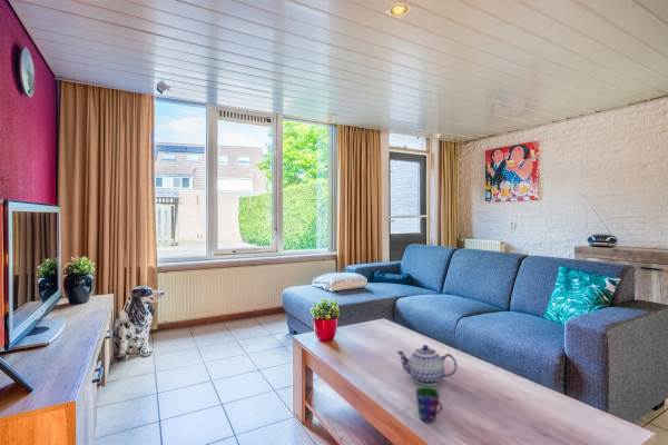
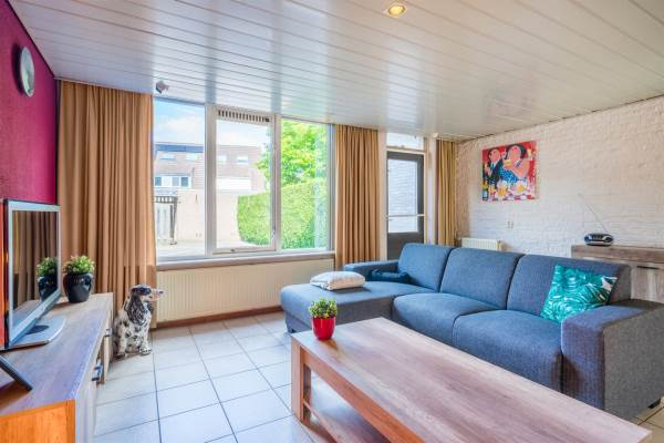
- teapot (425, 362)
- cup (430, 406)
